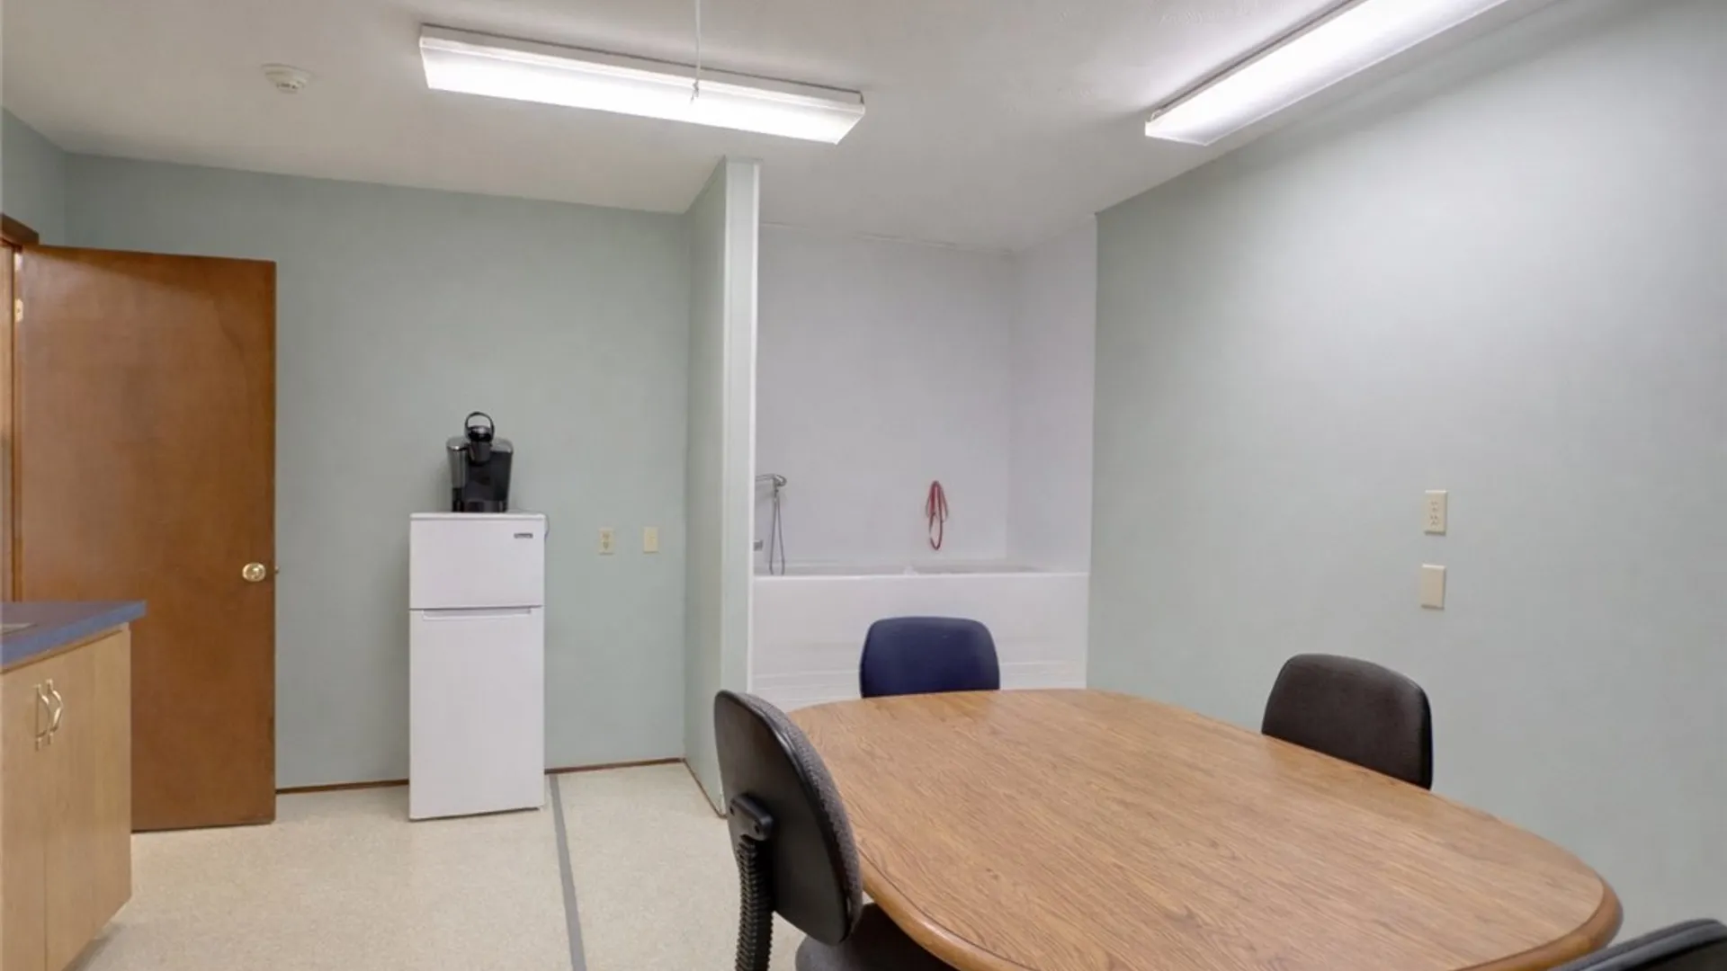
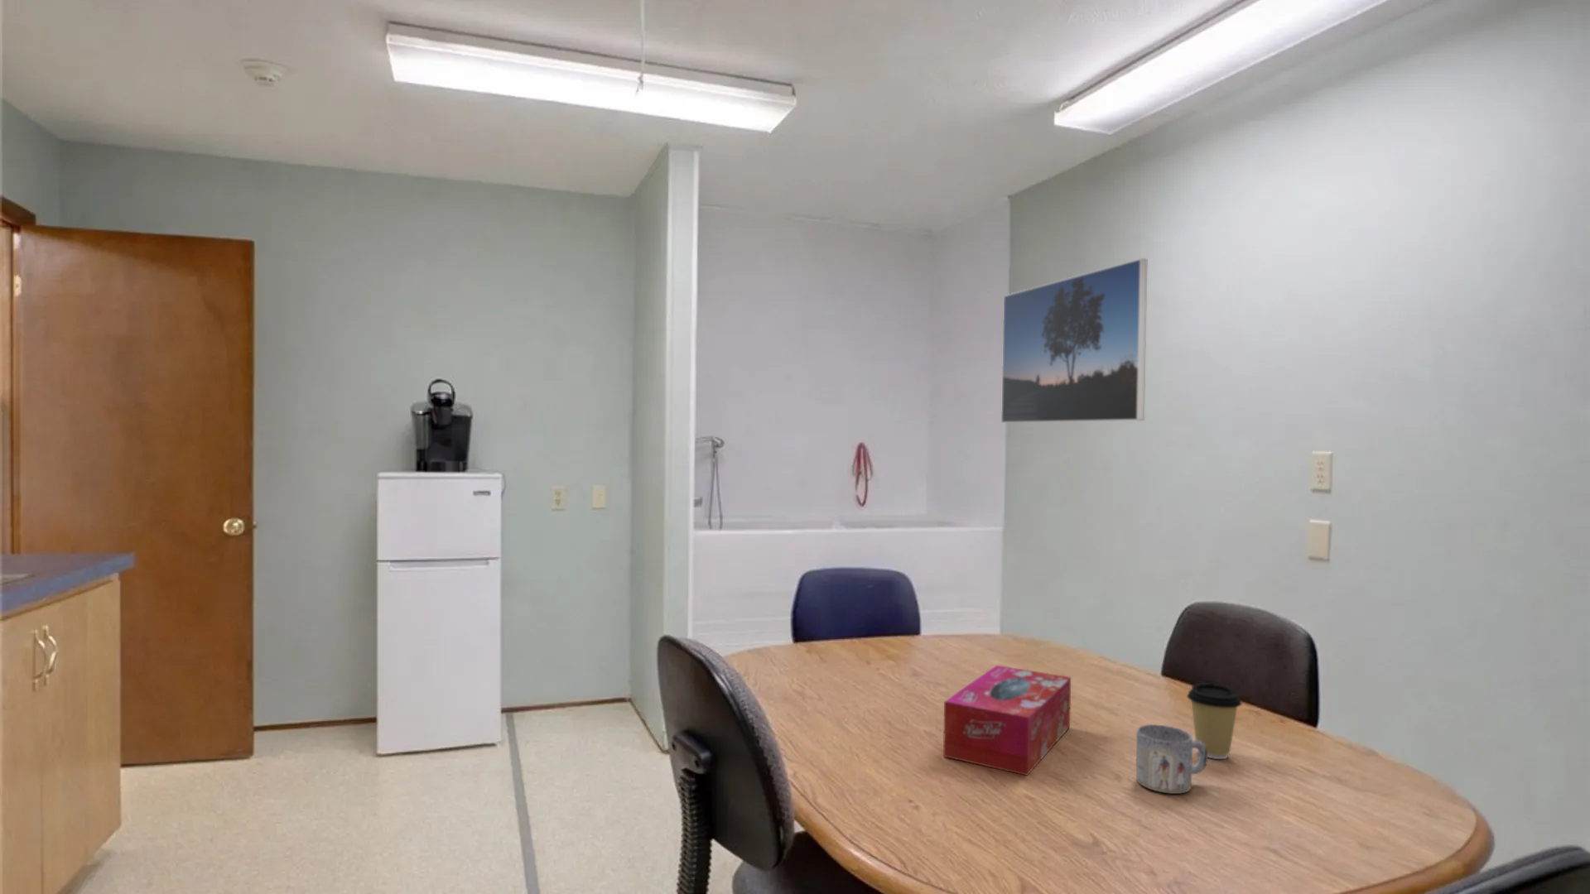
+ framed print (1065, 350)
+ mug (1173, 758)
+ coffee cup (1213, 722)
+ tissue box (1010, 714)
